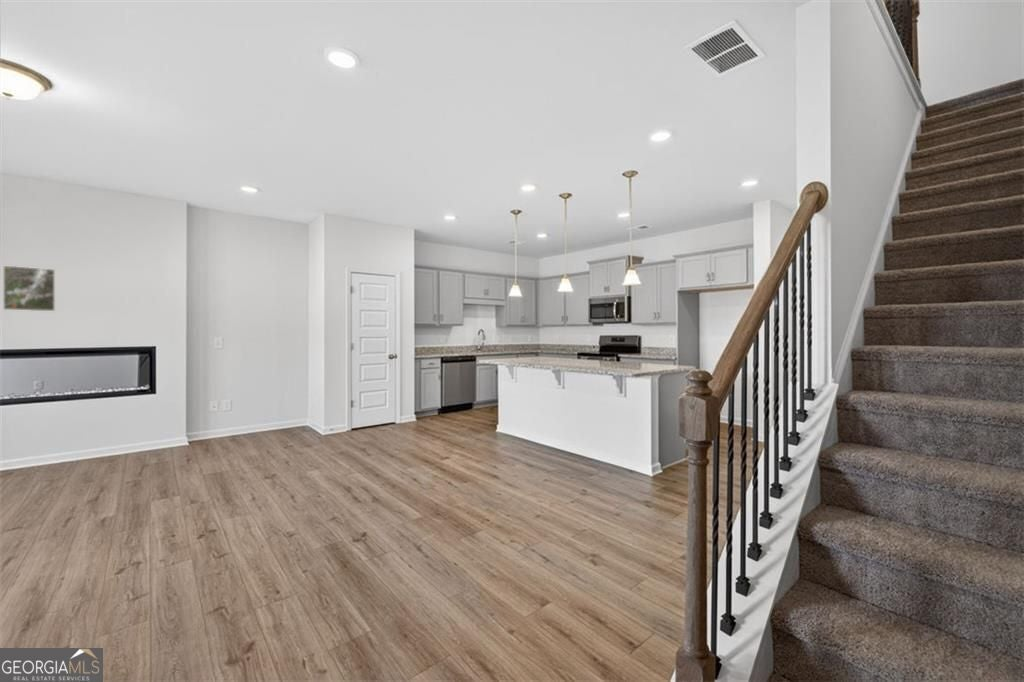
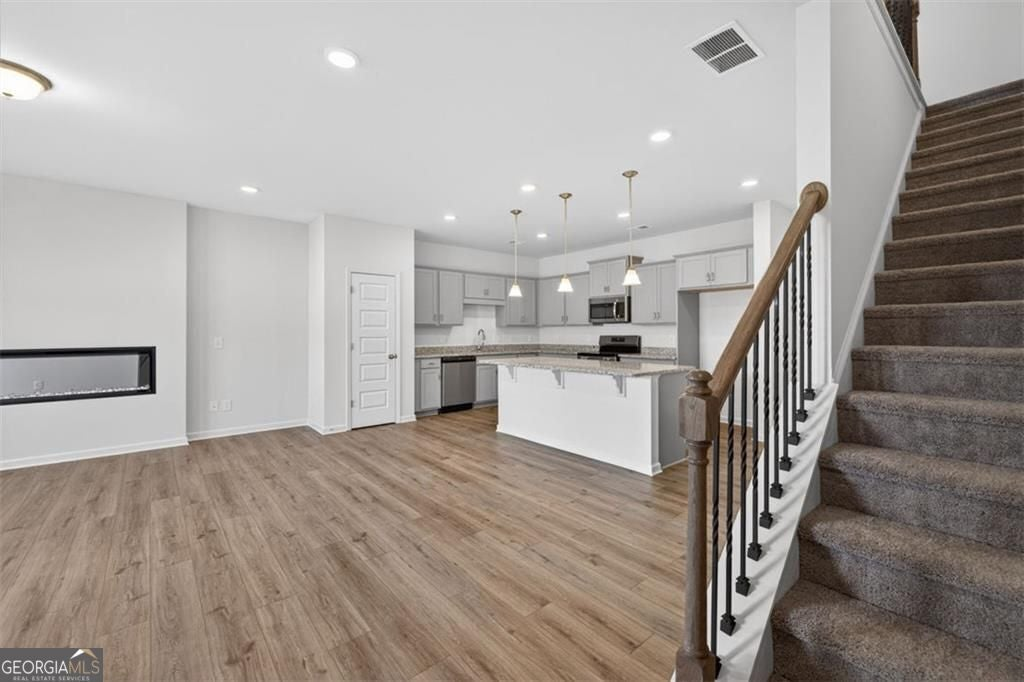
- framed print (29, 289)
